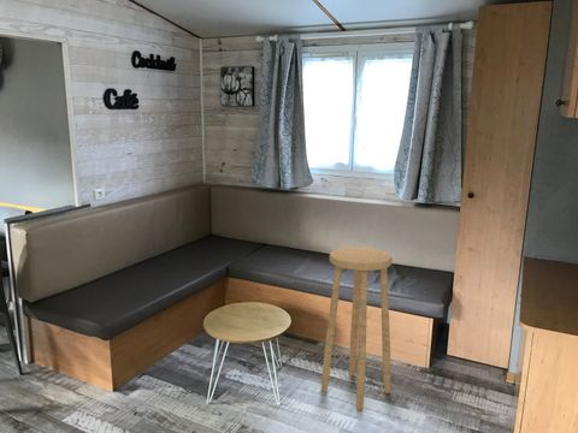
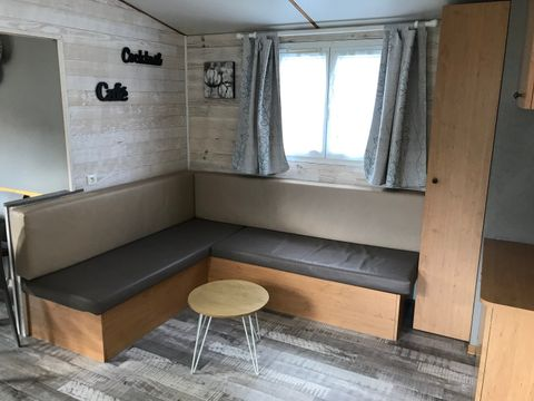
- stool (356, 325)
